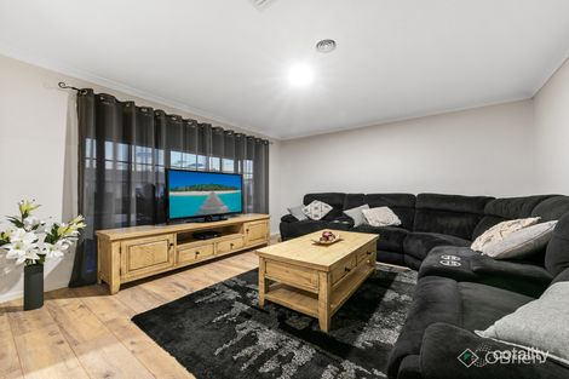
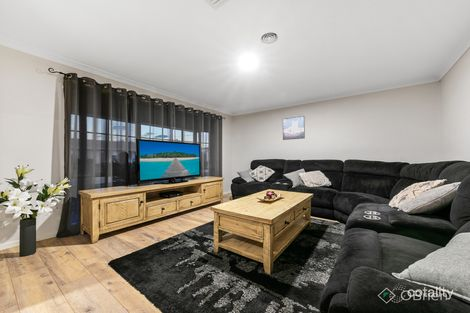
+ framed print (293, 128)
